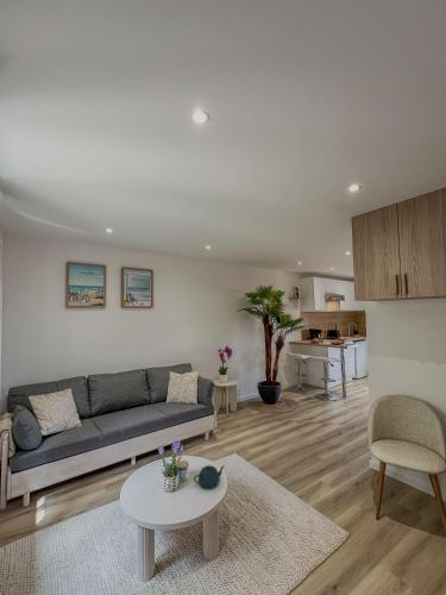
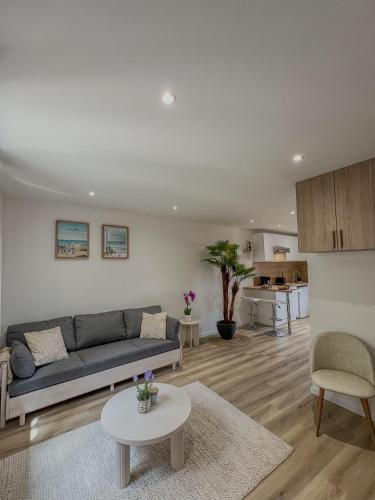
- teapot (209, 475)
